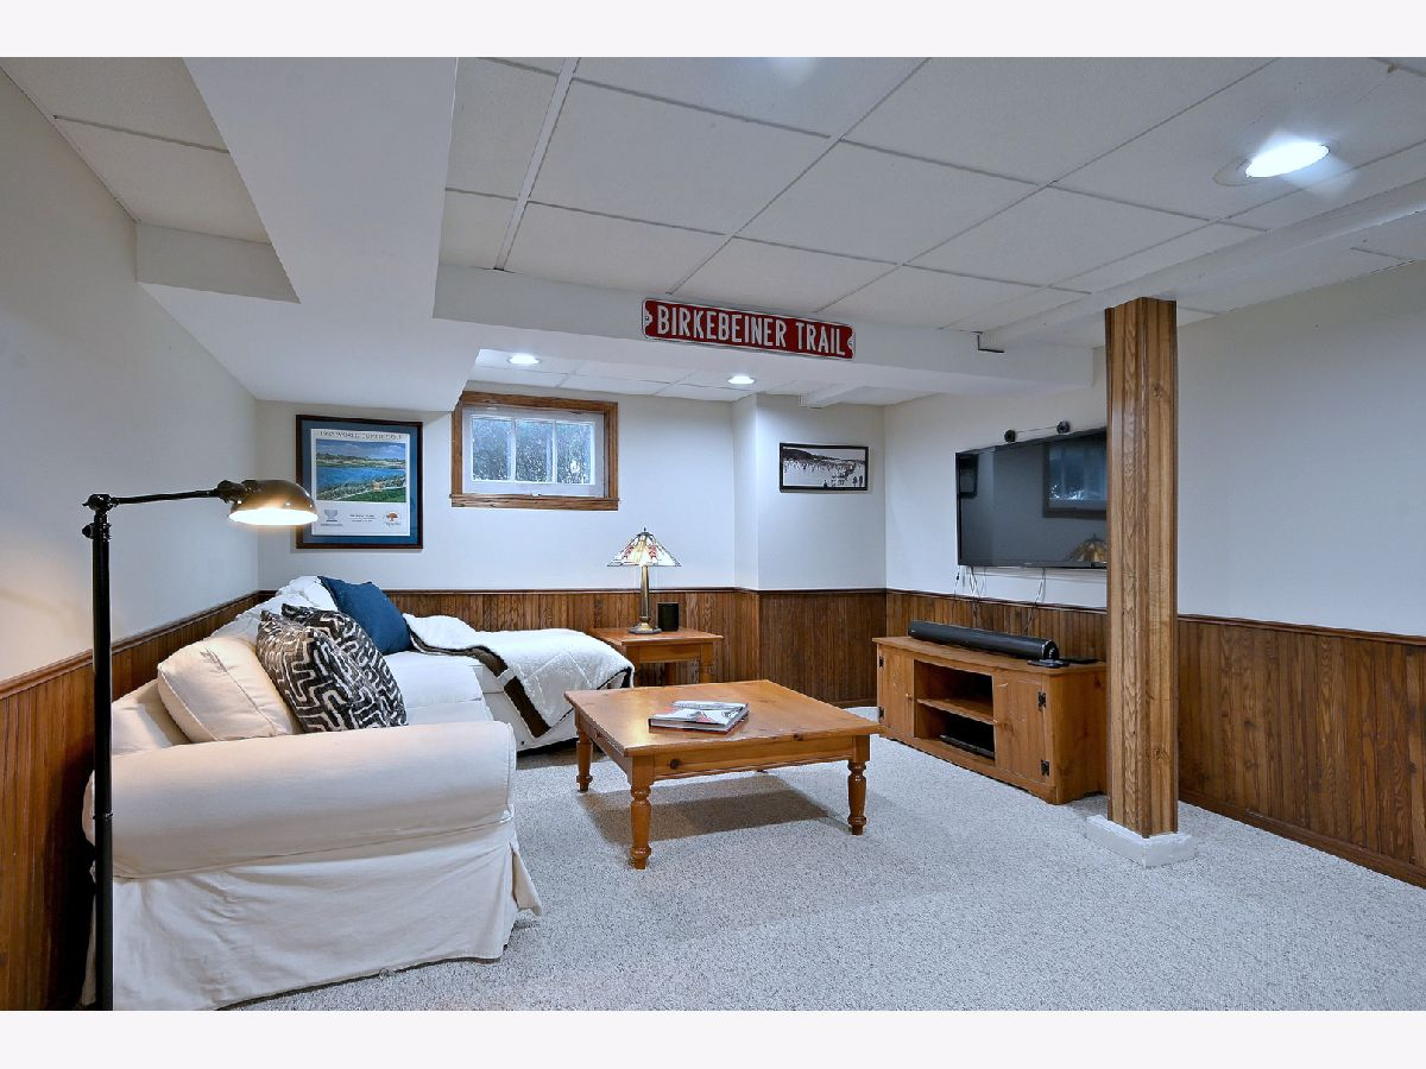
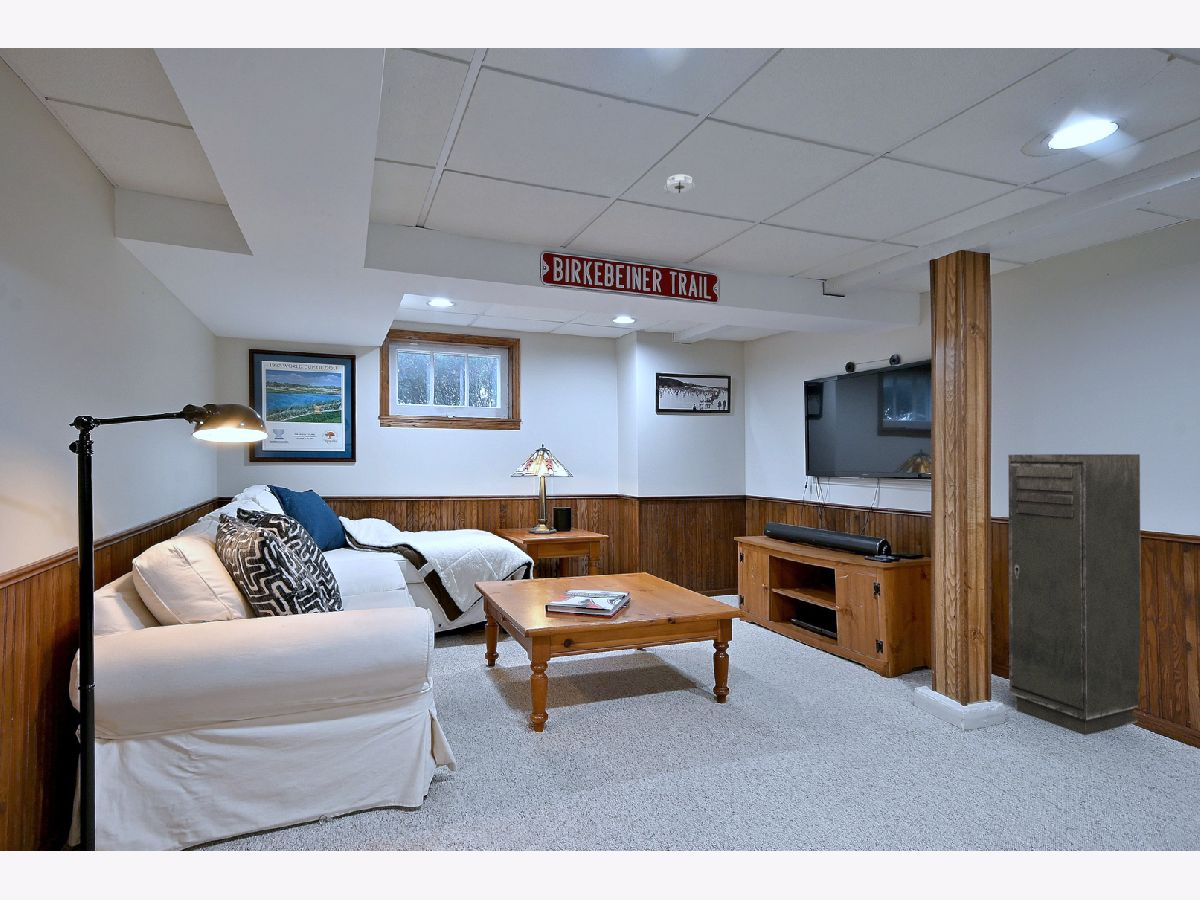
+ storage cabinet (1072, 585)
+ smoke detector (678, 184)
